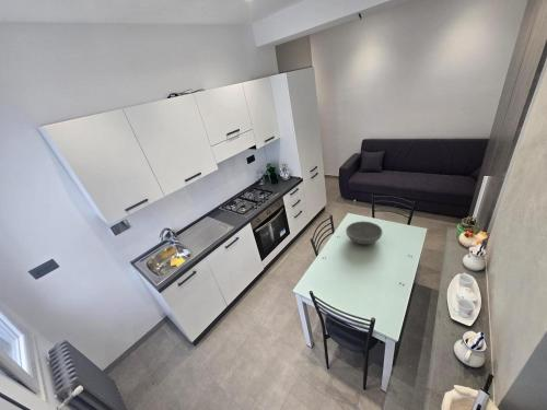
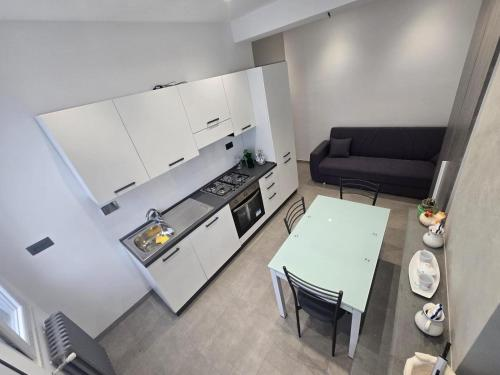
- bowl (363, 234)
